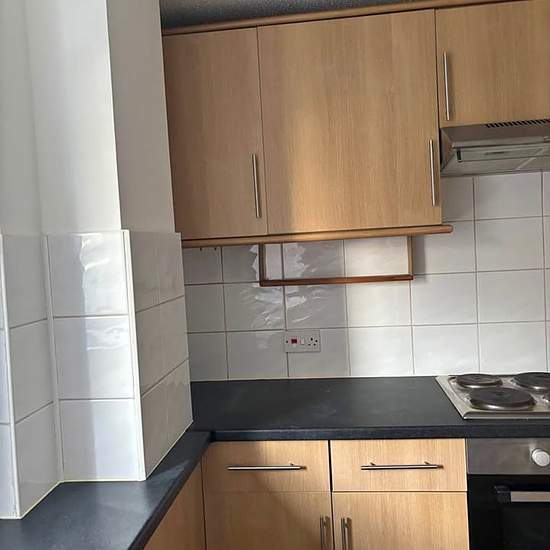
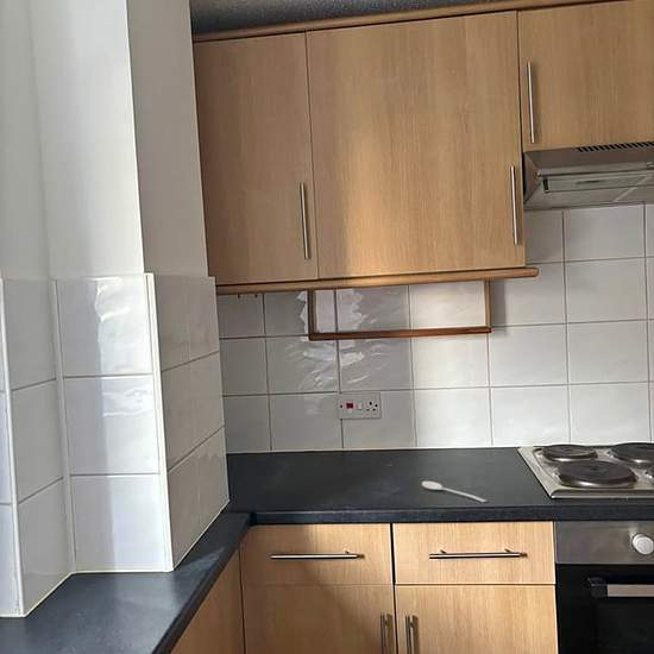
+ stirrer (453, 491)
